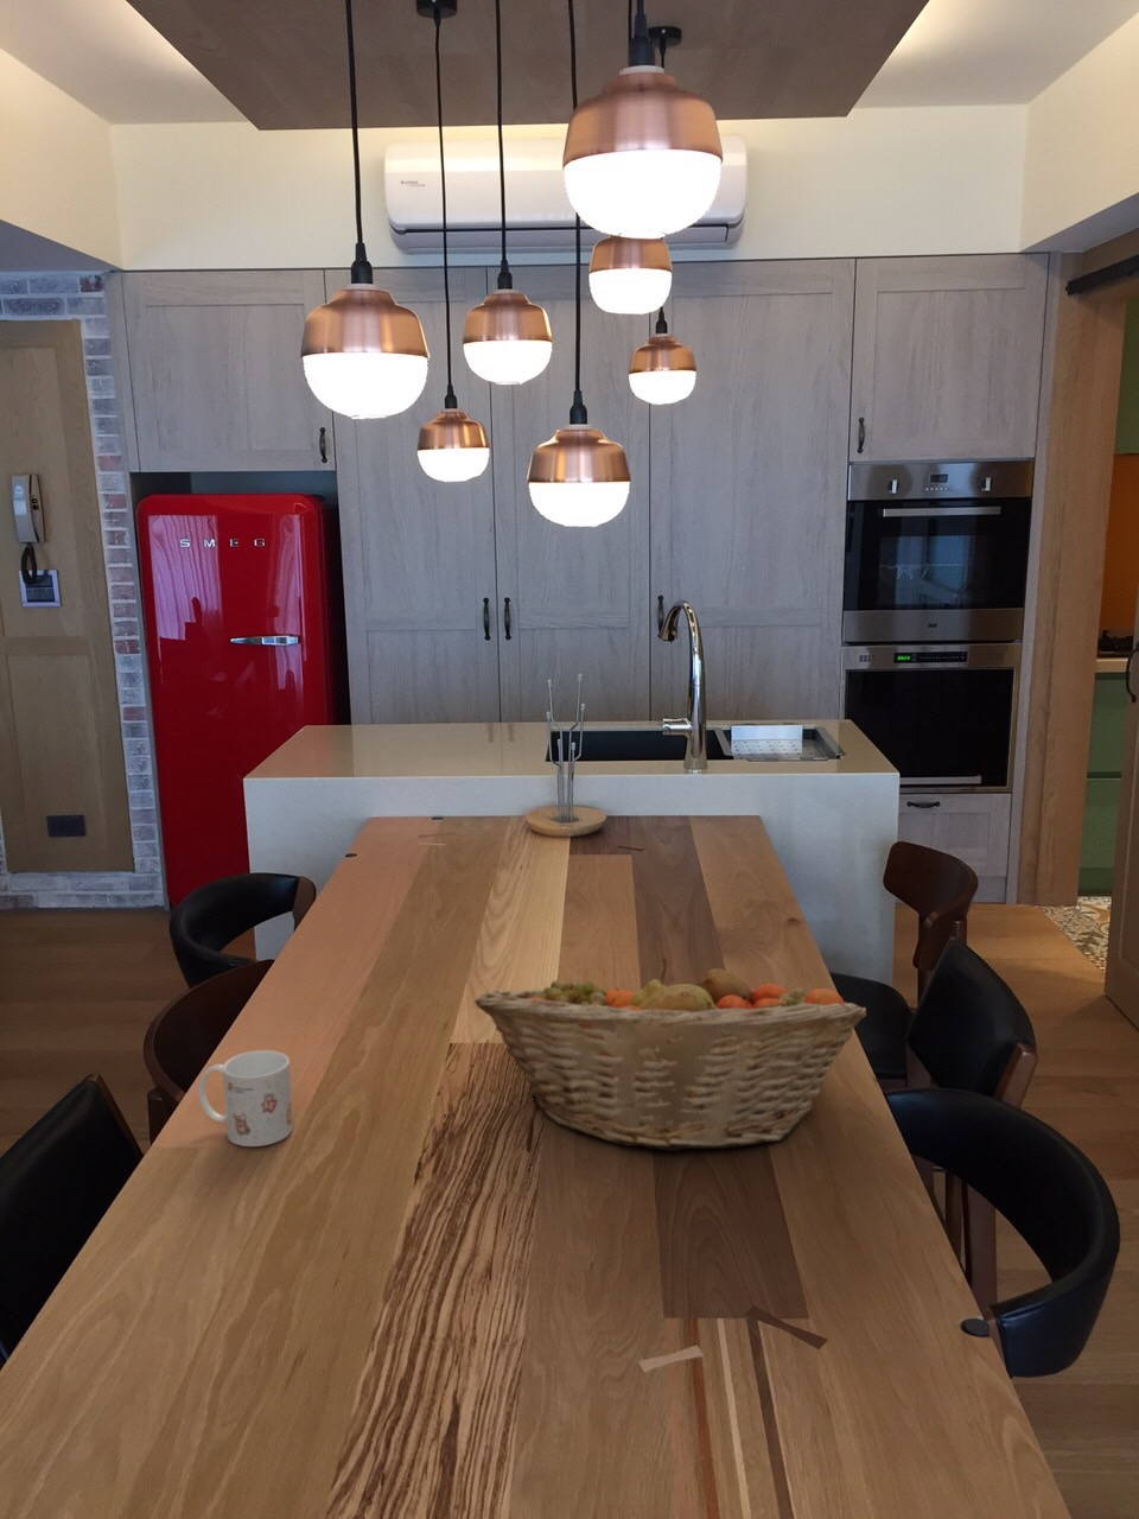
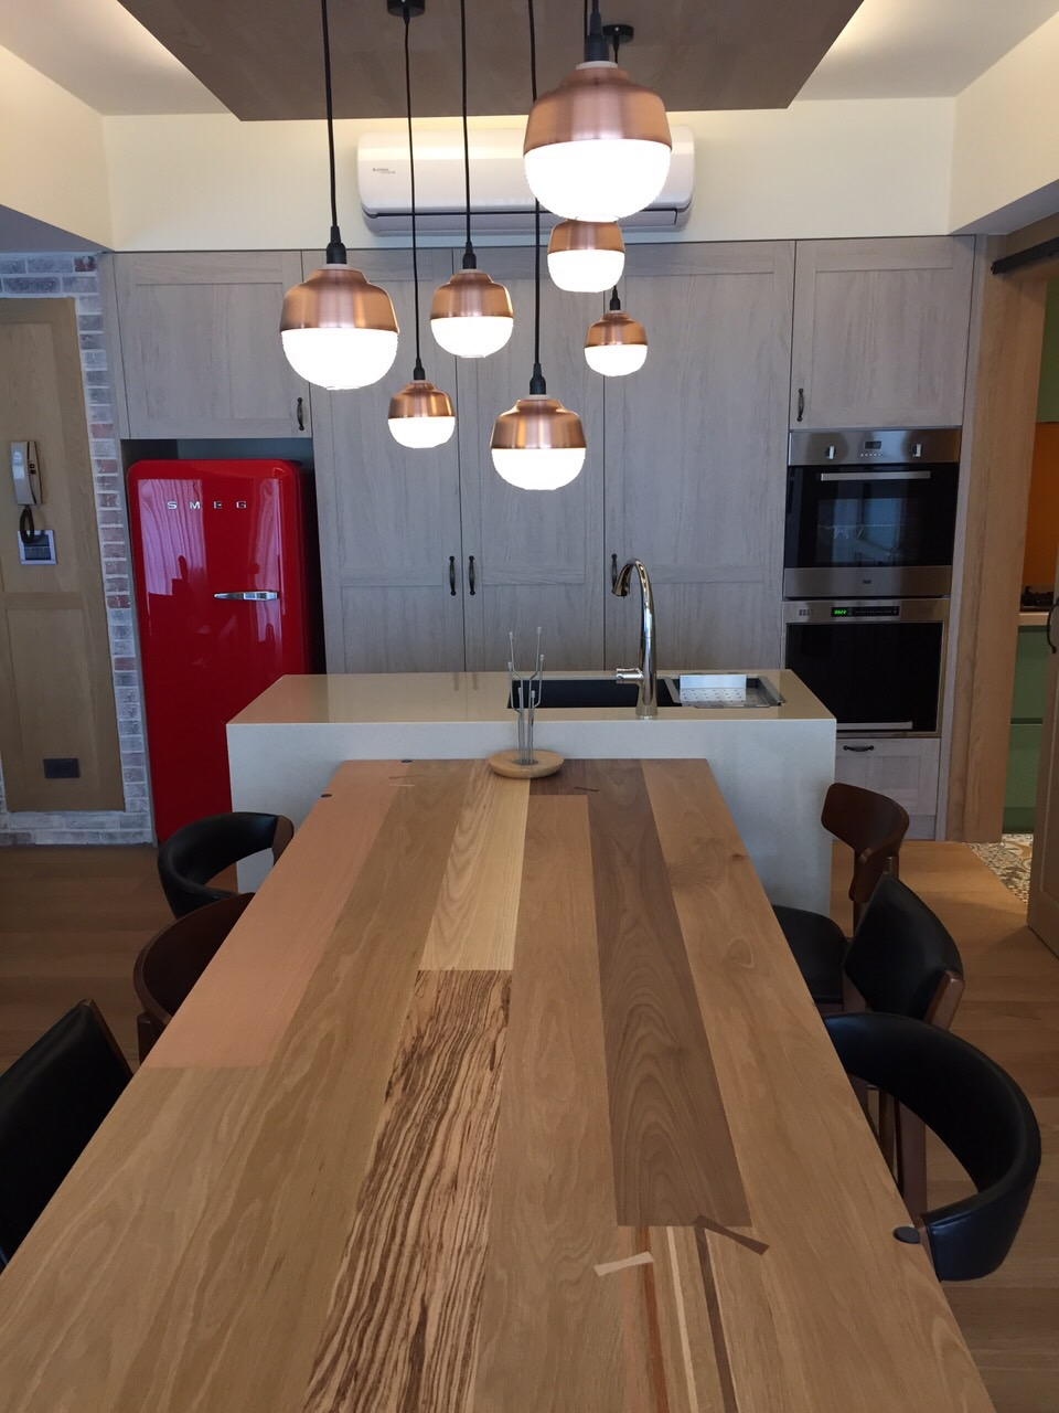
- fruit basket (666, 1032)
- mug (243, 1097)
